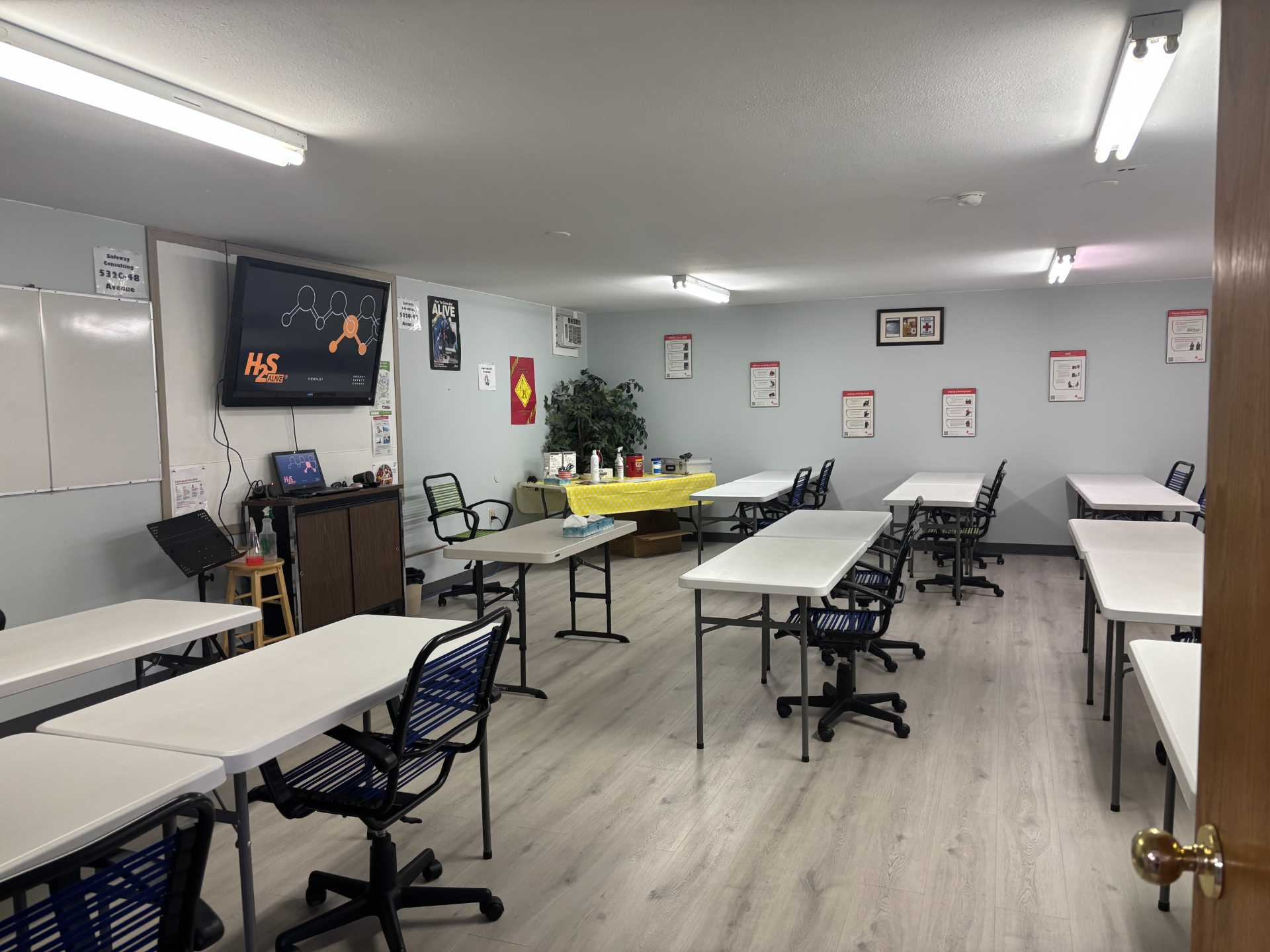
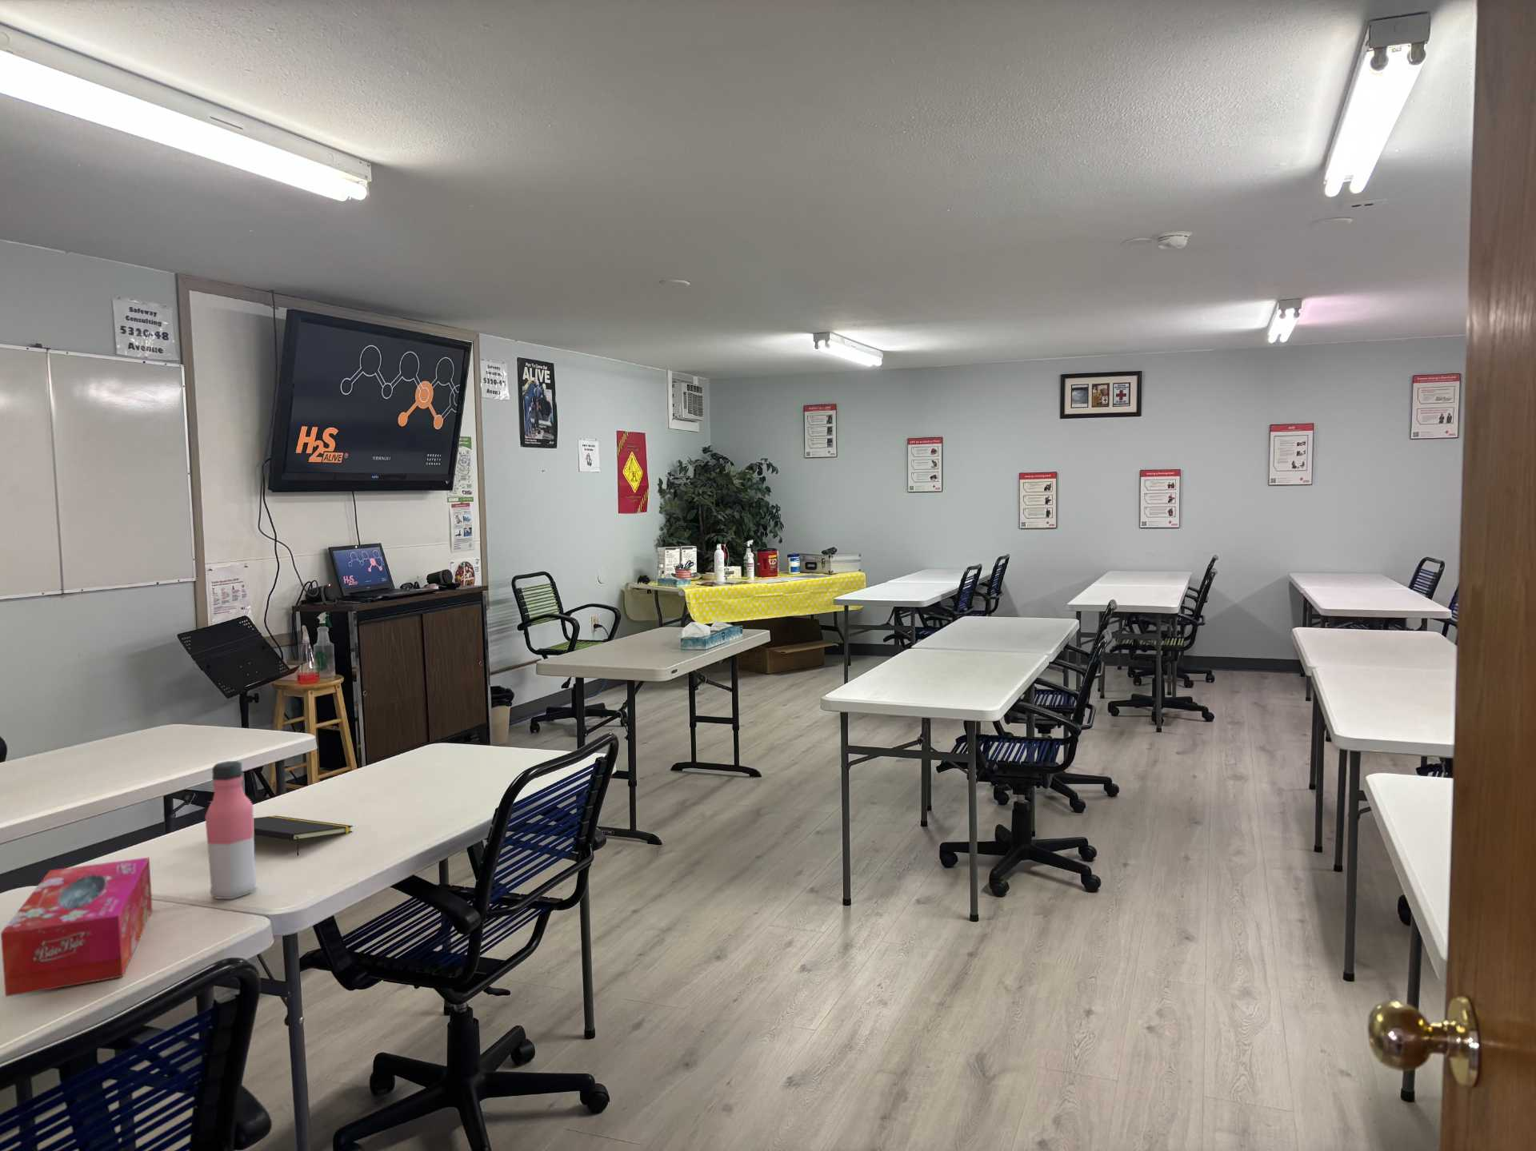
+ water bottle (230, 828)
+ notepad (283, 827)
+ tissue box (83, 920)
